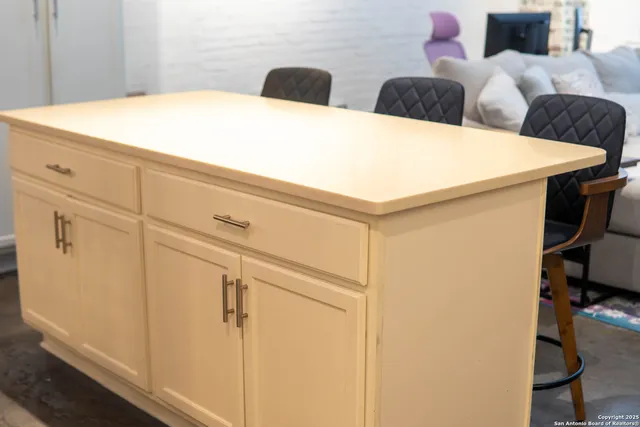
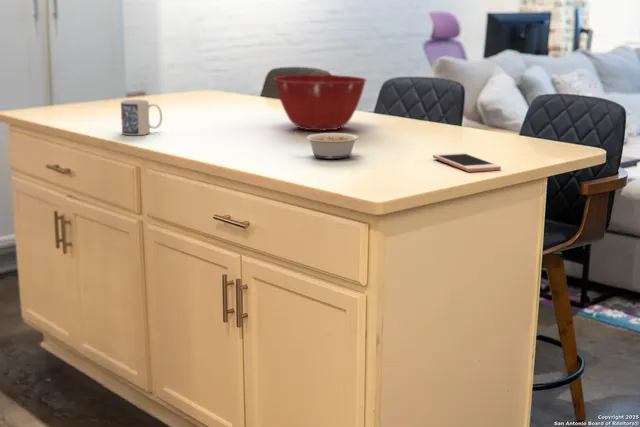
+ legume (330, 144)
+ mixing bowl (319, 102)
+ cell phone (465, 161)
+ mug (141, 116)
